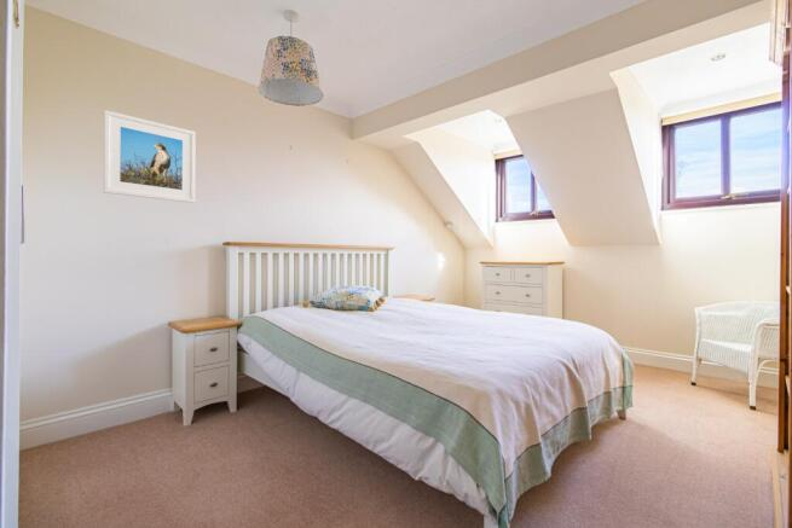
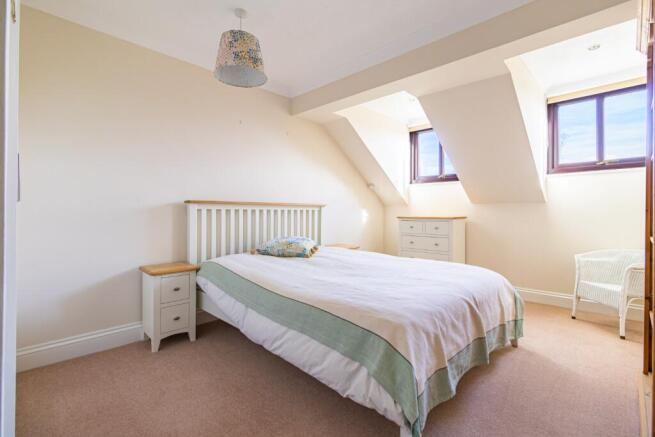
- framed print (152, 159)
